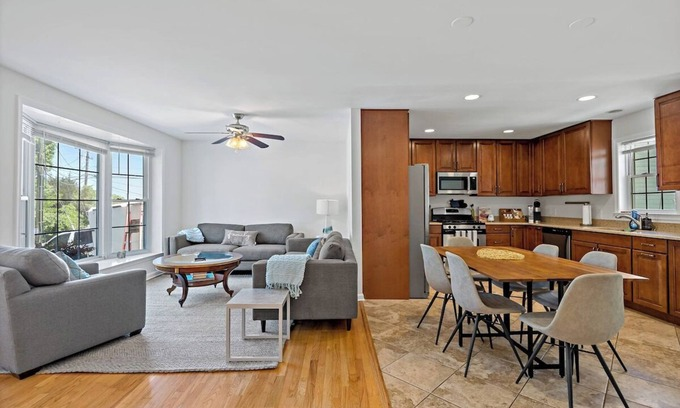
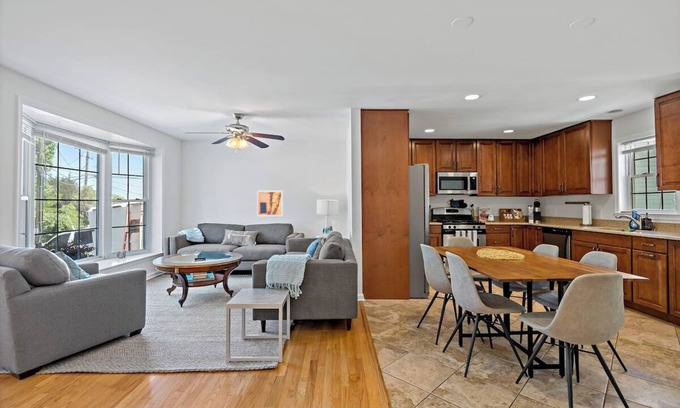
+ wall art (270, 203)
